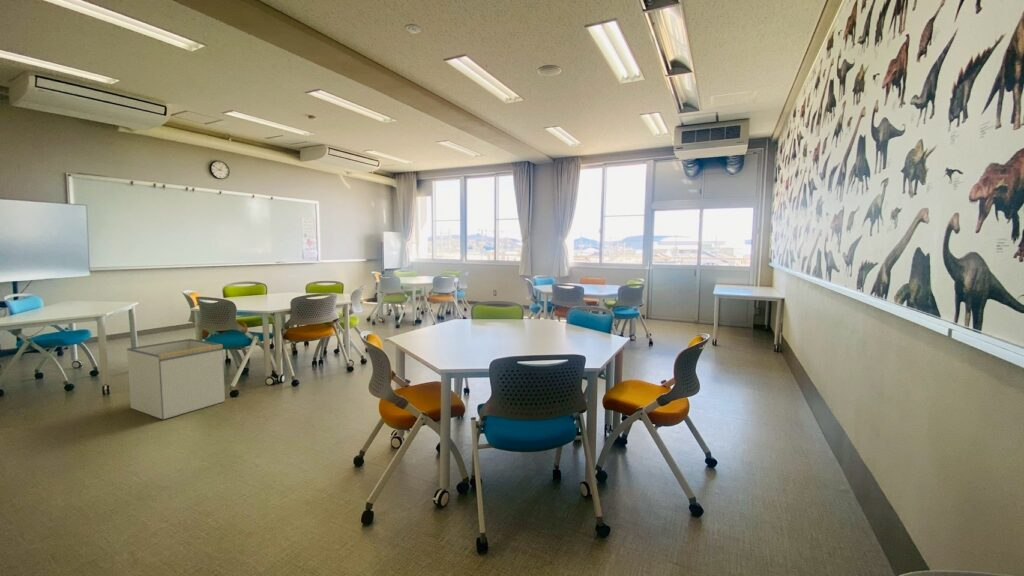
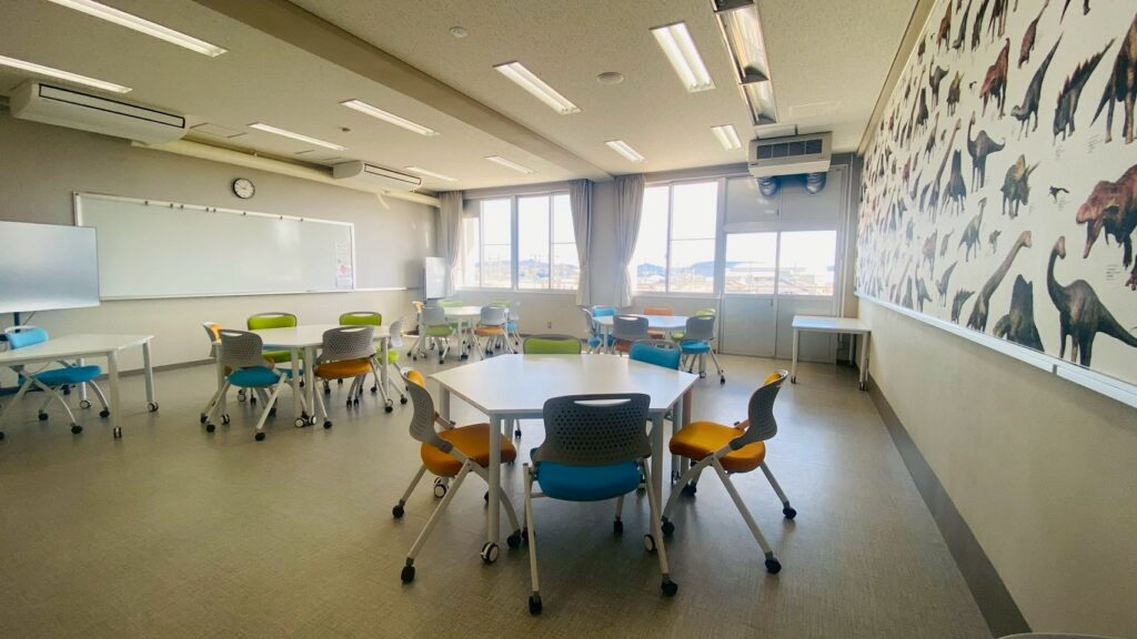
- storage bin (177, 375)
